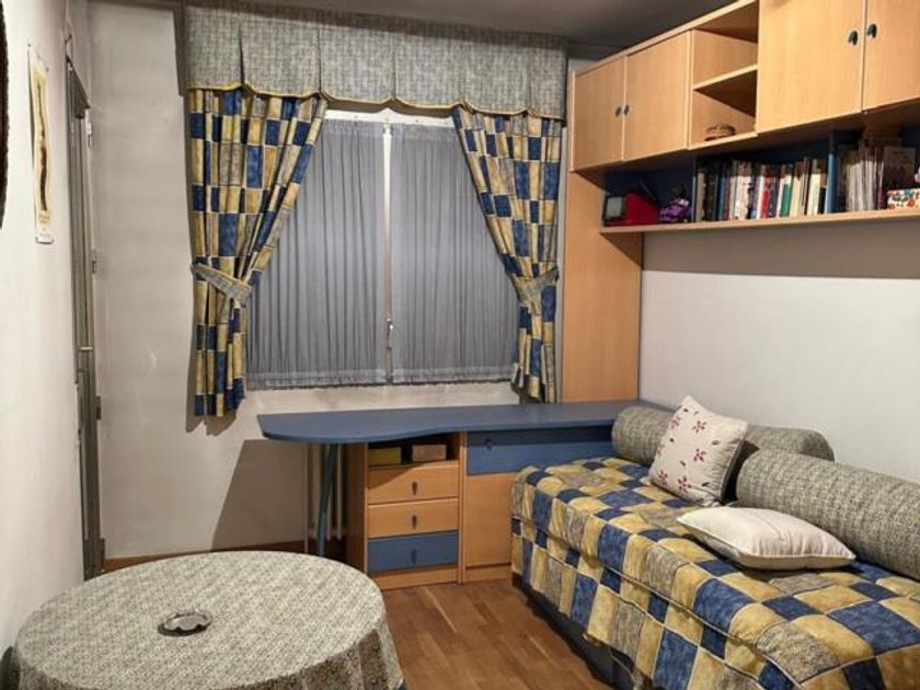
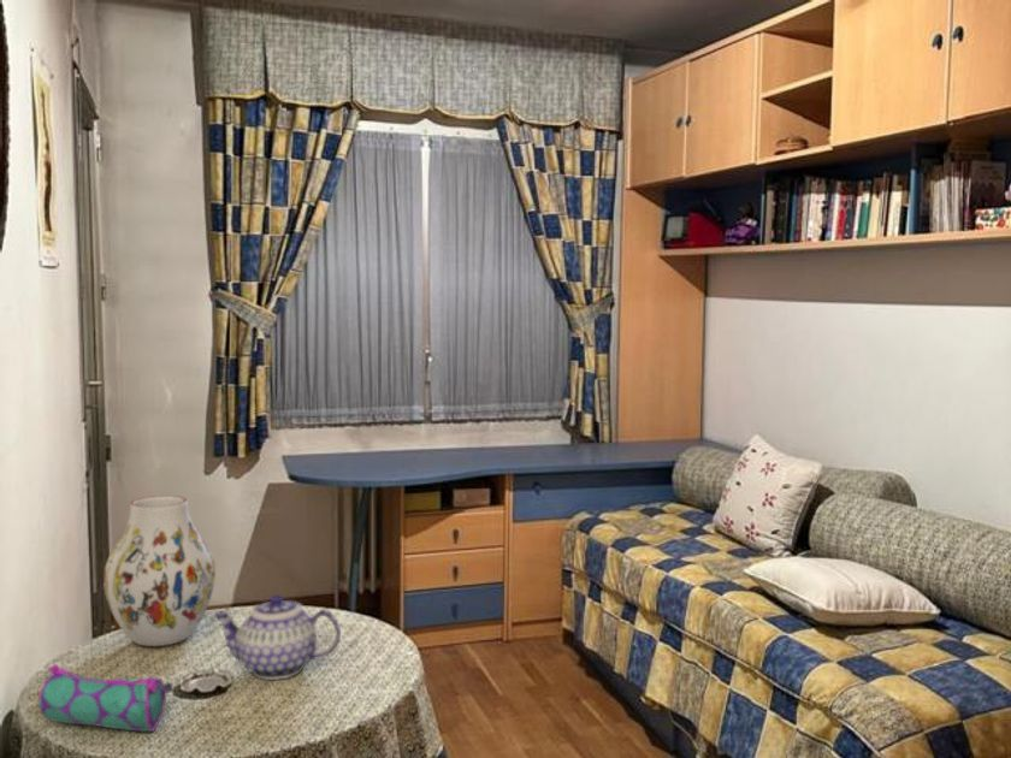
+ pencil case (104, 698)
+ teapot (277, 632)
+ vase (160, 570)
